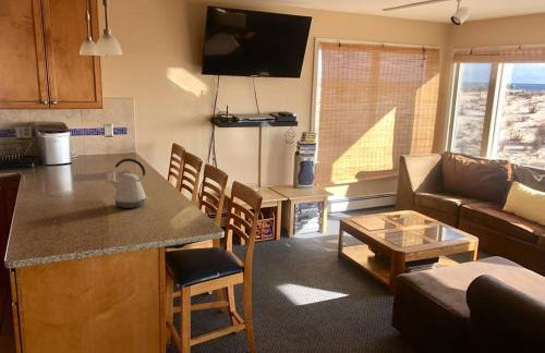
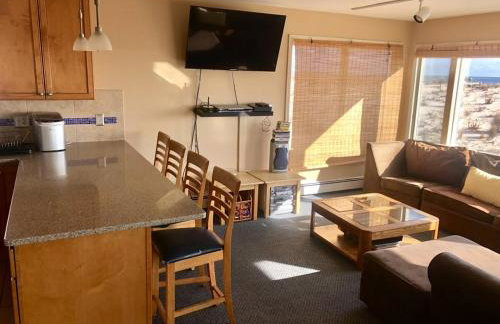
- kettle (128, 182)
